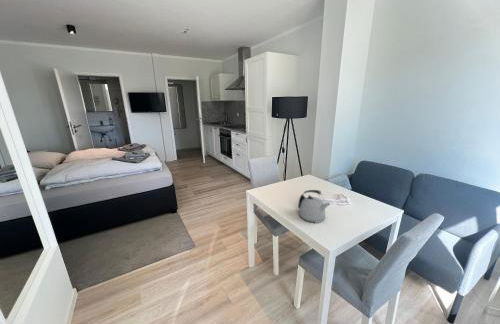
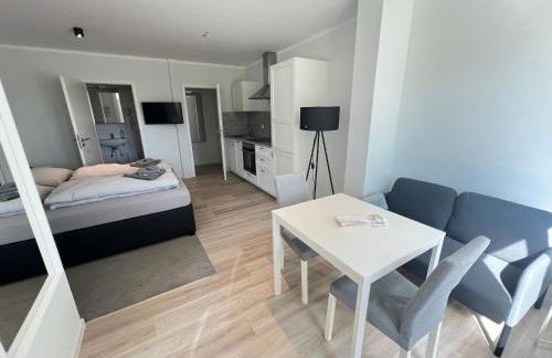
- kettle (313, 203)
